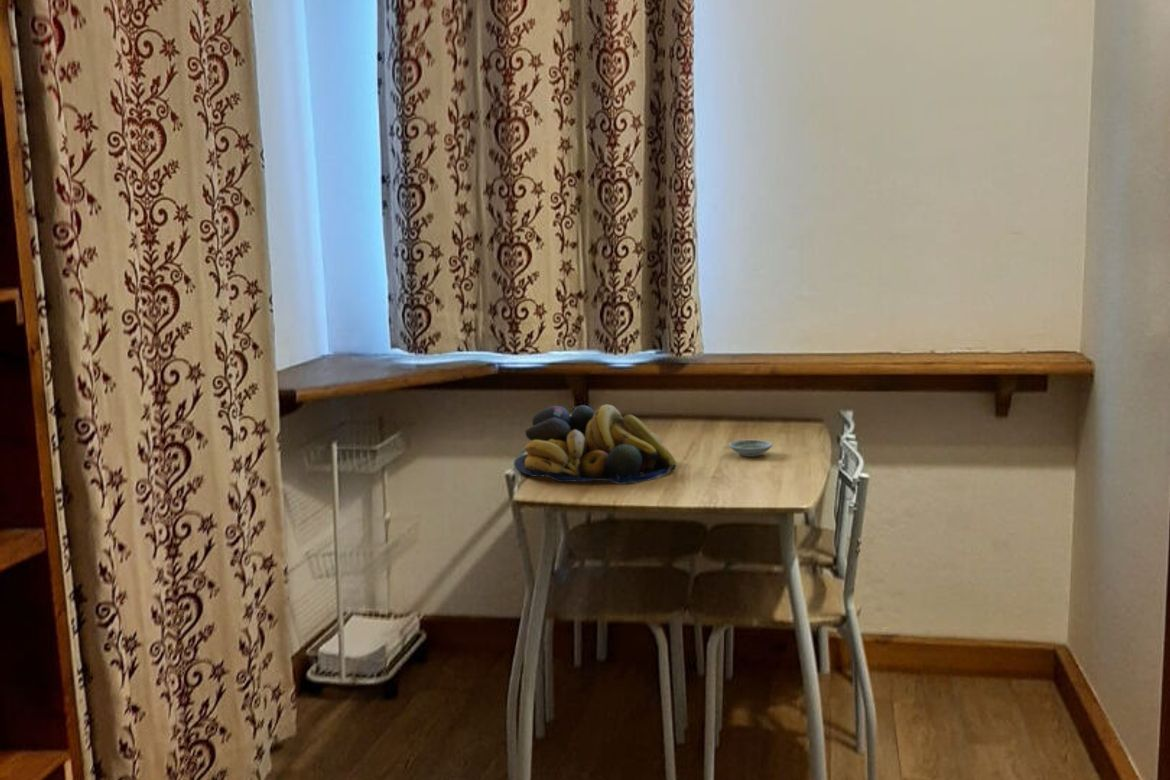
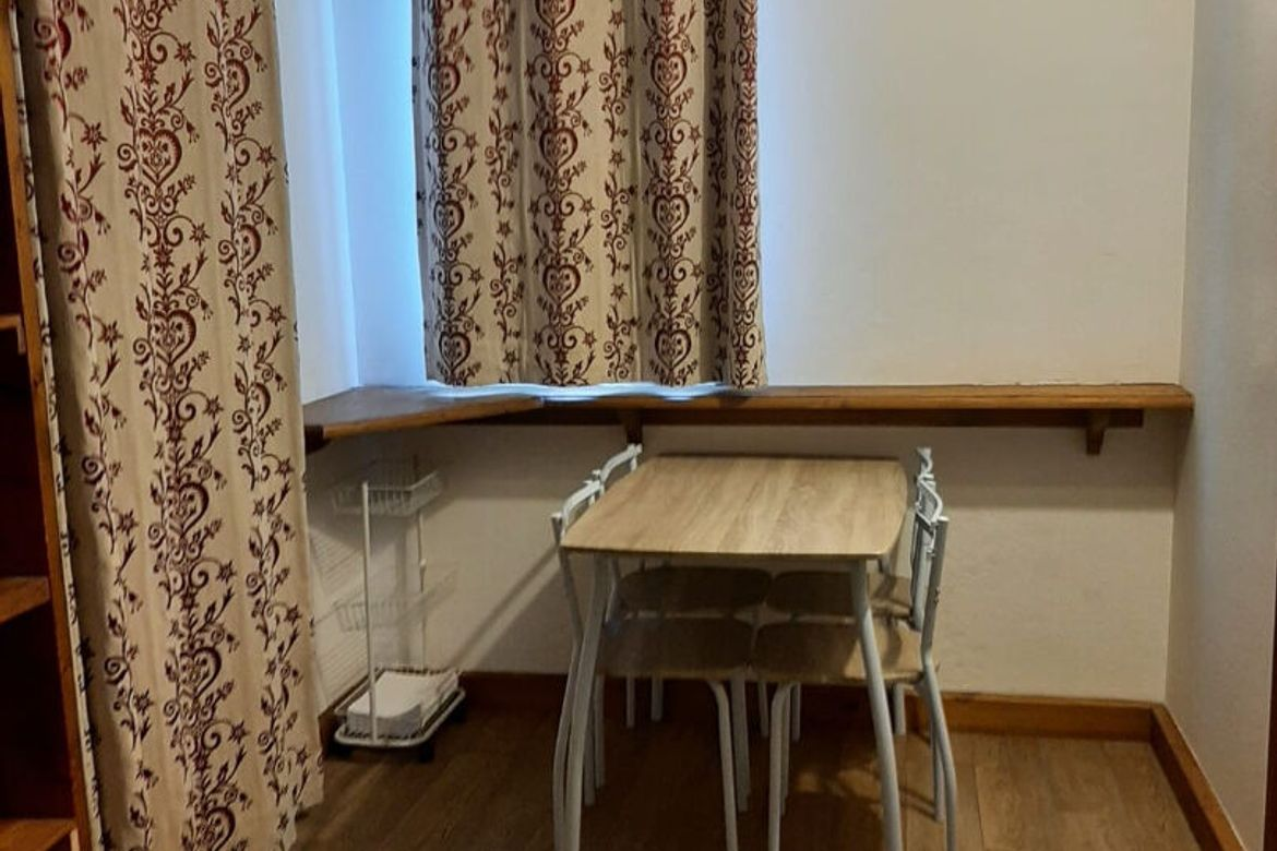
- saucer (750, 448)
- fruit bowl (594, 436)
